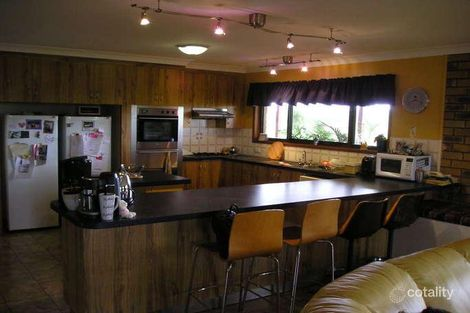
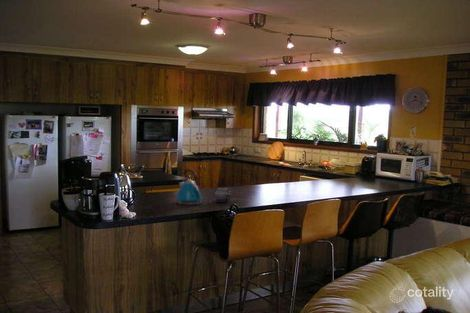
+ teapot (222, 193)
+ kettle (189, 185)
